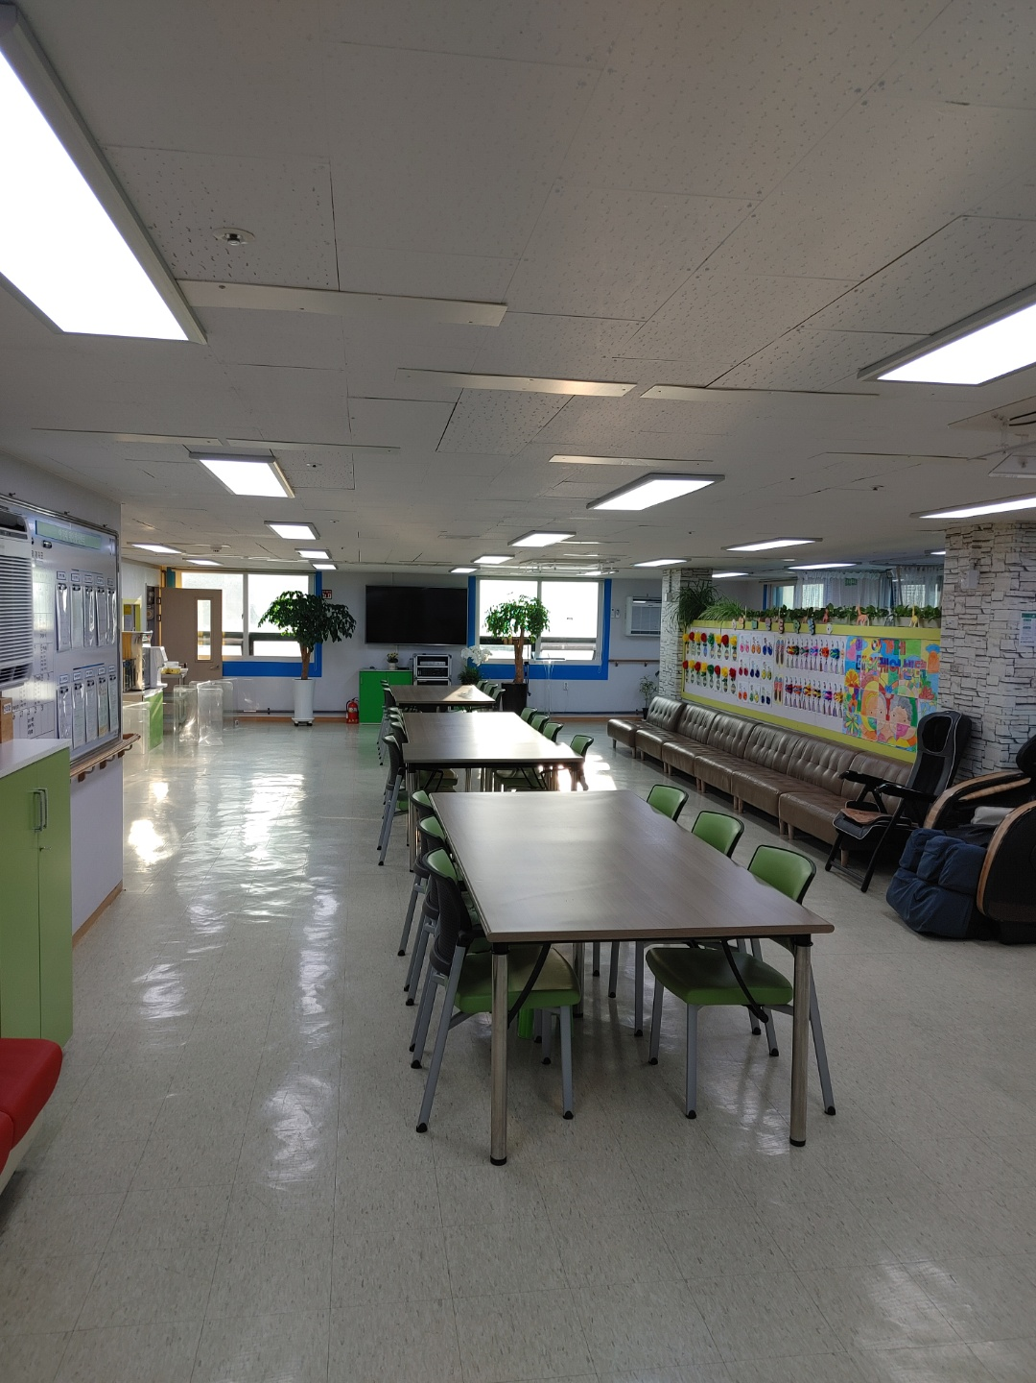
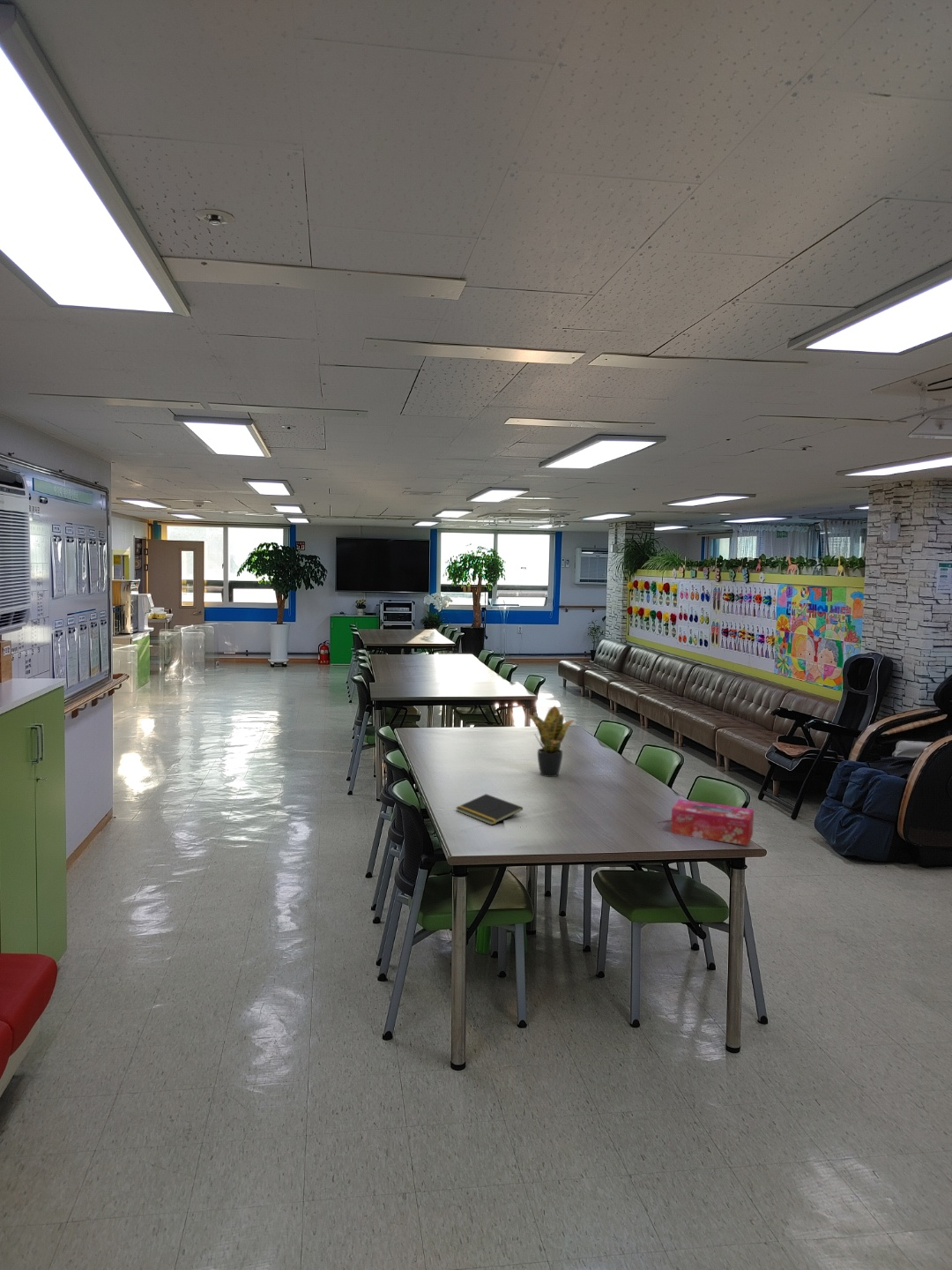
+ potted plant (548, 739)
+ notepad (488, 809)
+ tissue box (712, 821)
